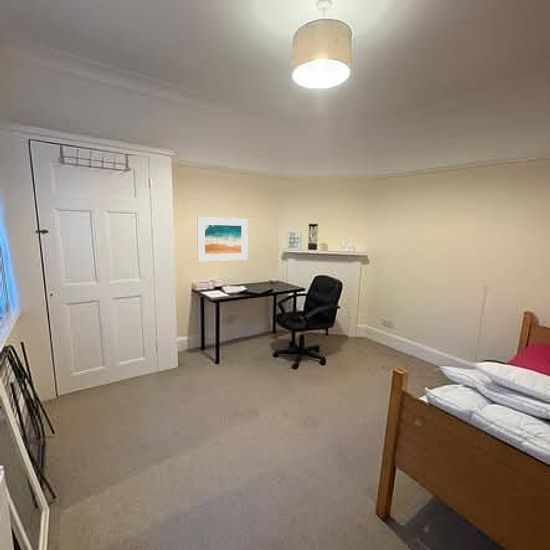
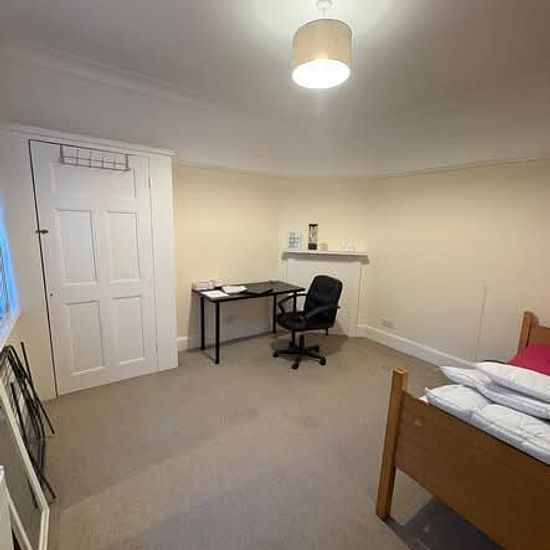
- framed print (223, 239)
